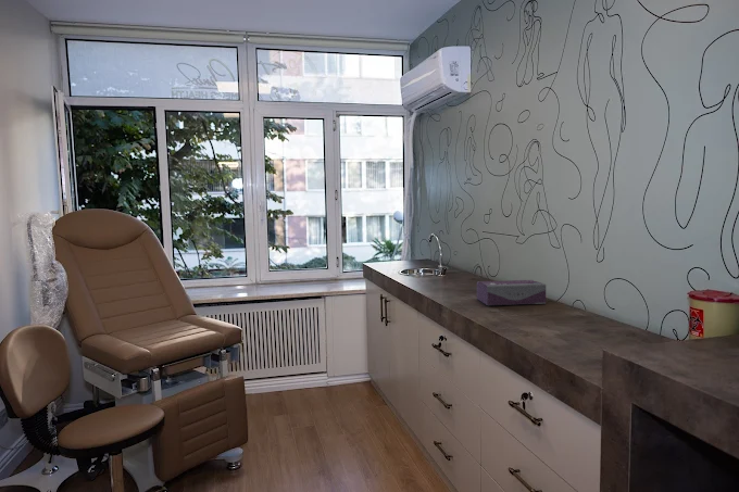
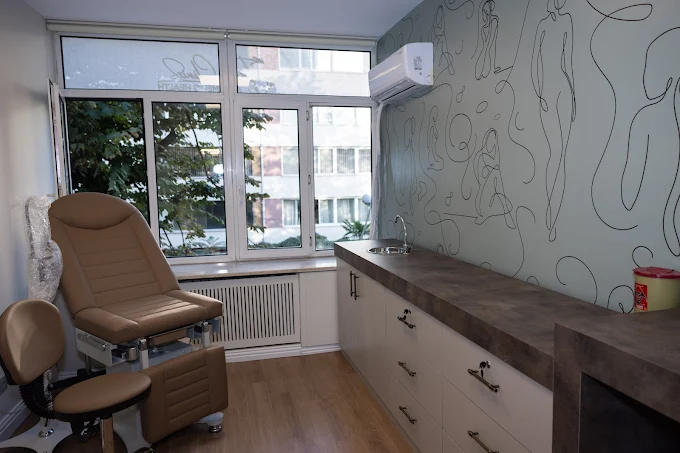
- tissue box (510, 291)
